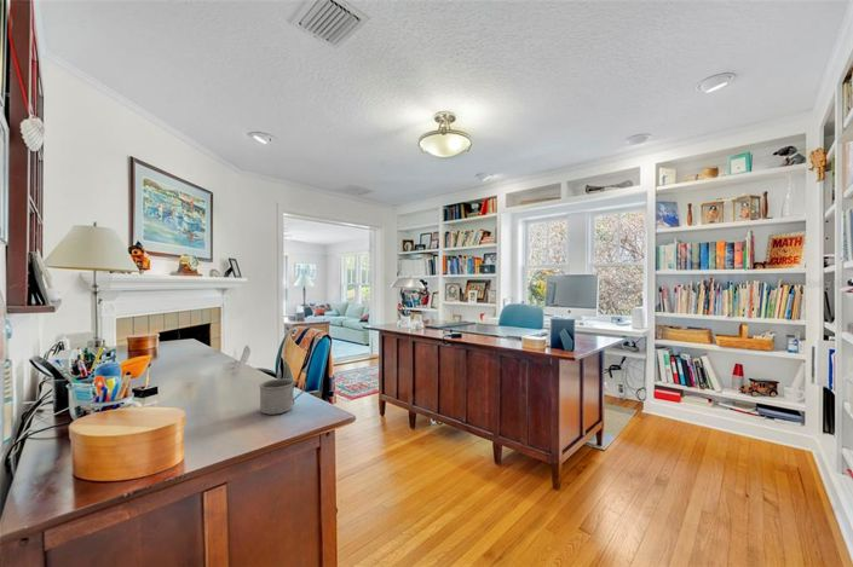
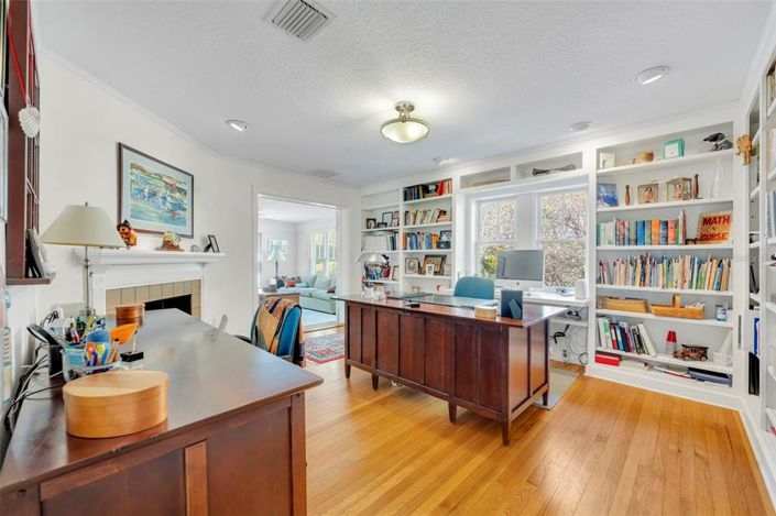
- mug (279, 394)
